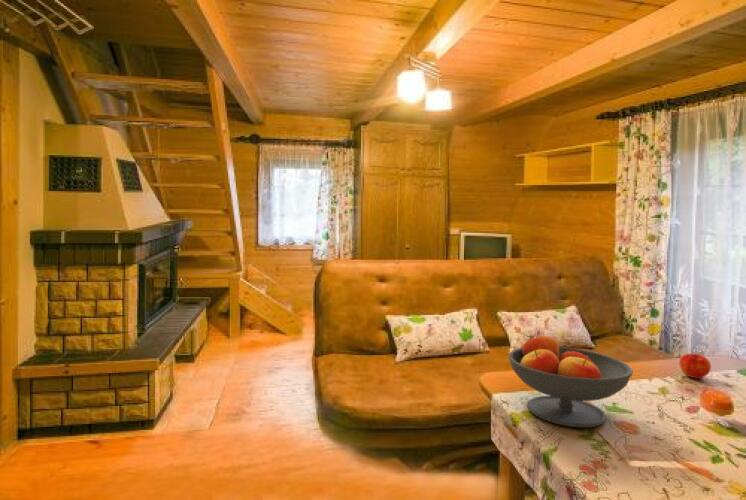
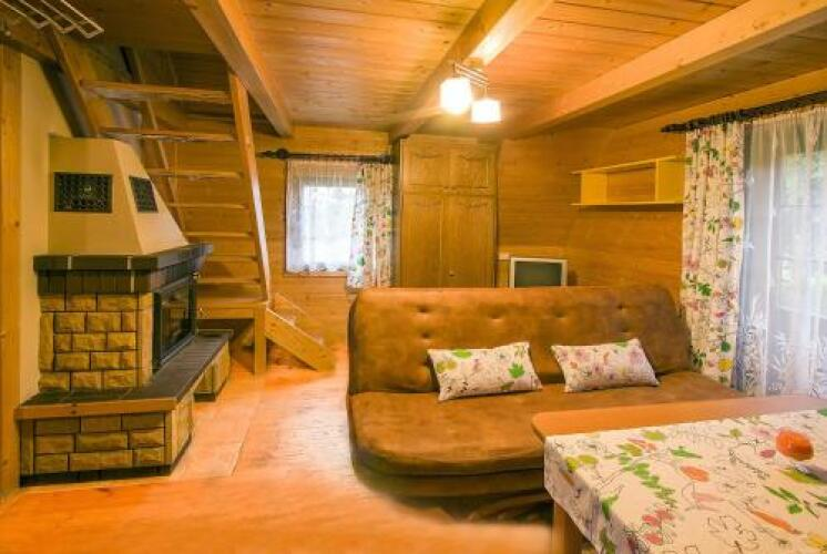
- apple (695, 366)
- fruit bowl (566, 377)
